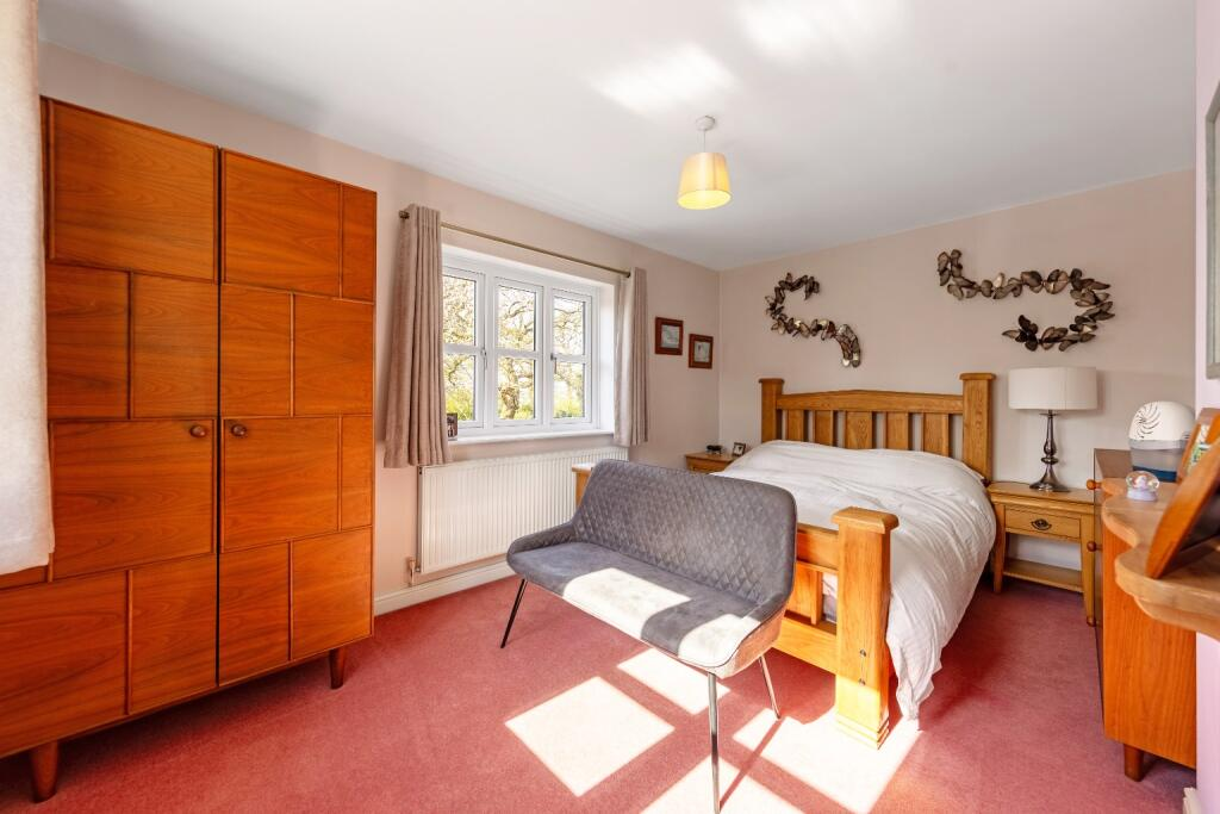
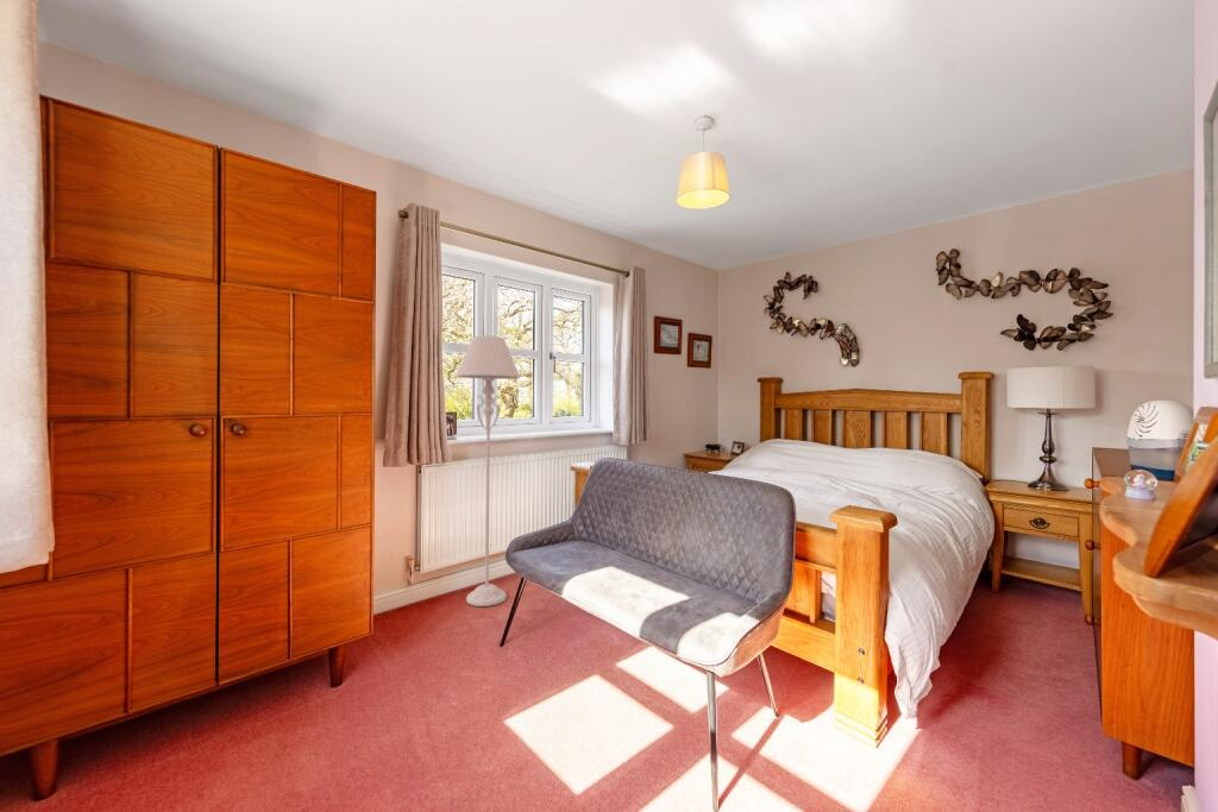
+ floor lamp (486, 467)
